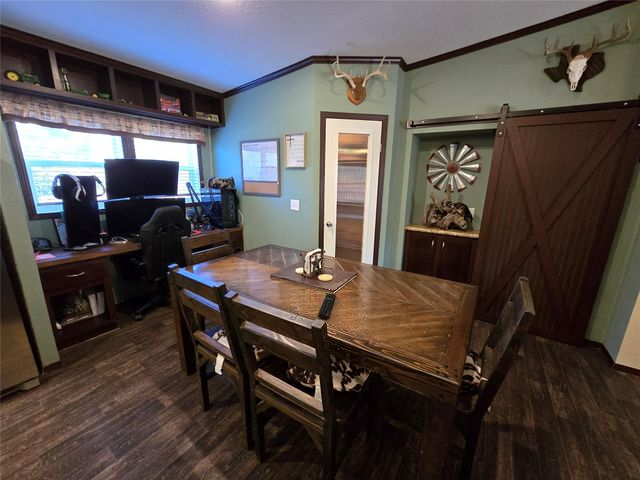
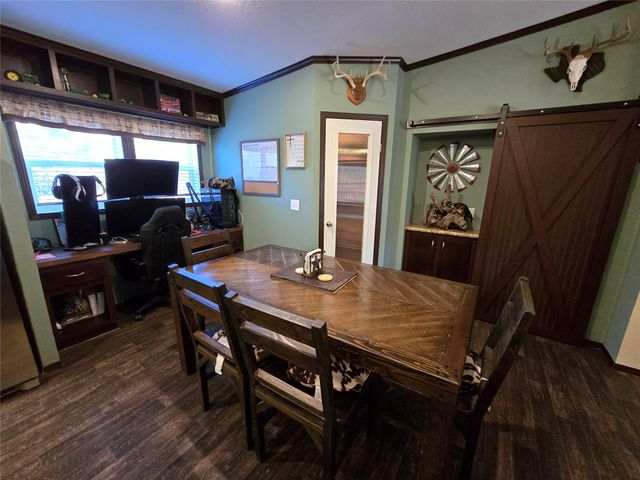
- remote control (327, 305)
